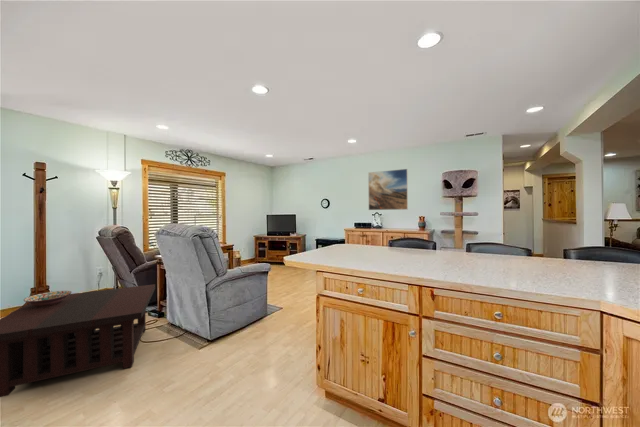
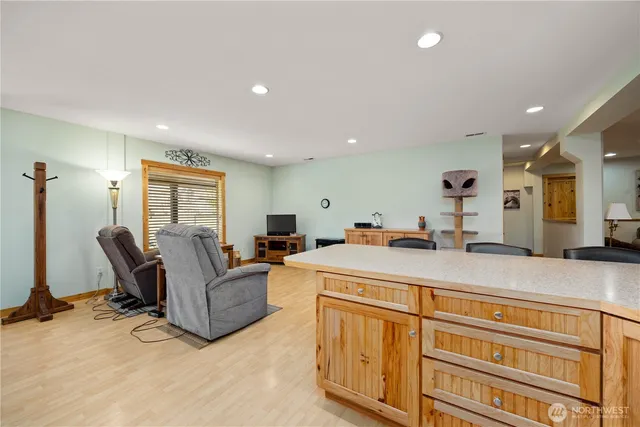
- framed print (387, 190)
- decorative bowl (48, 299)
- coffee table (86, 330)
